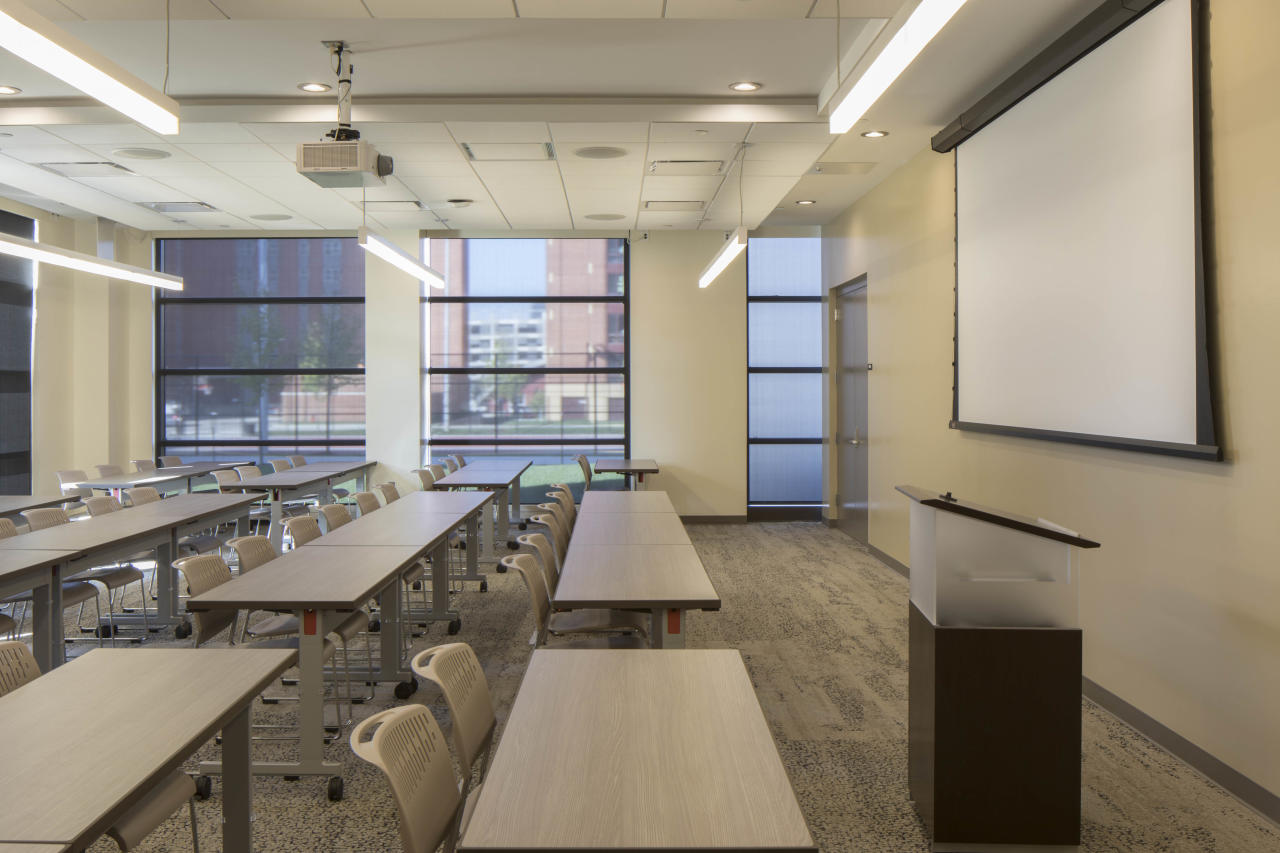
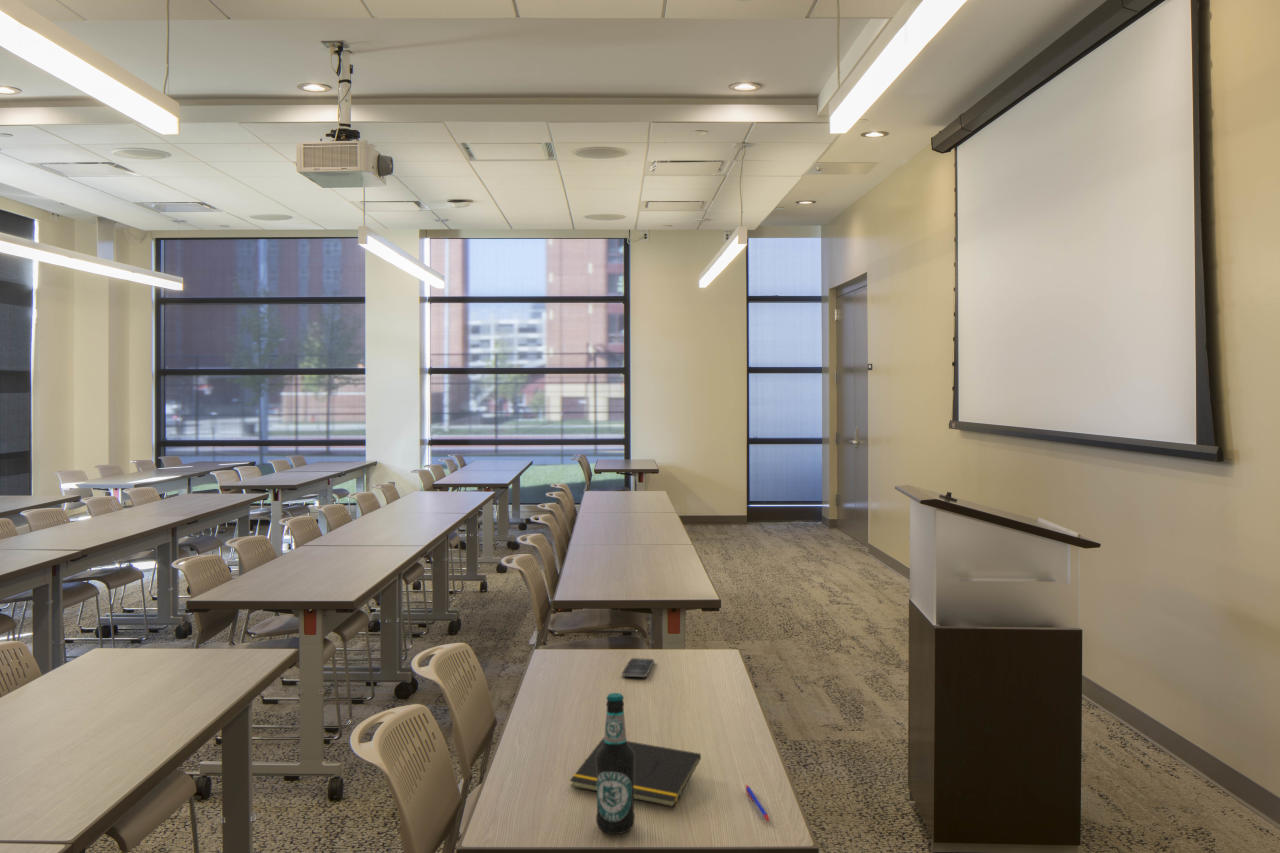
+ smartphone (638, 667)
+ pen (757, 802)
+ bottle (615, 761)
+ notepad (636, 769)
